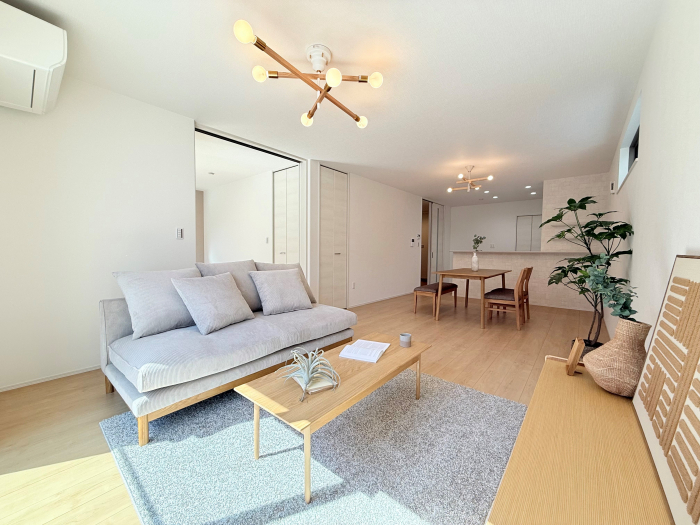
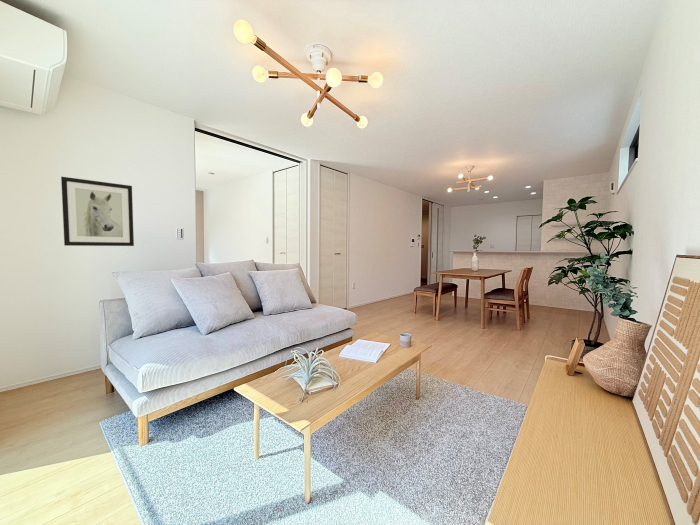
+ wall art (100, 214)
